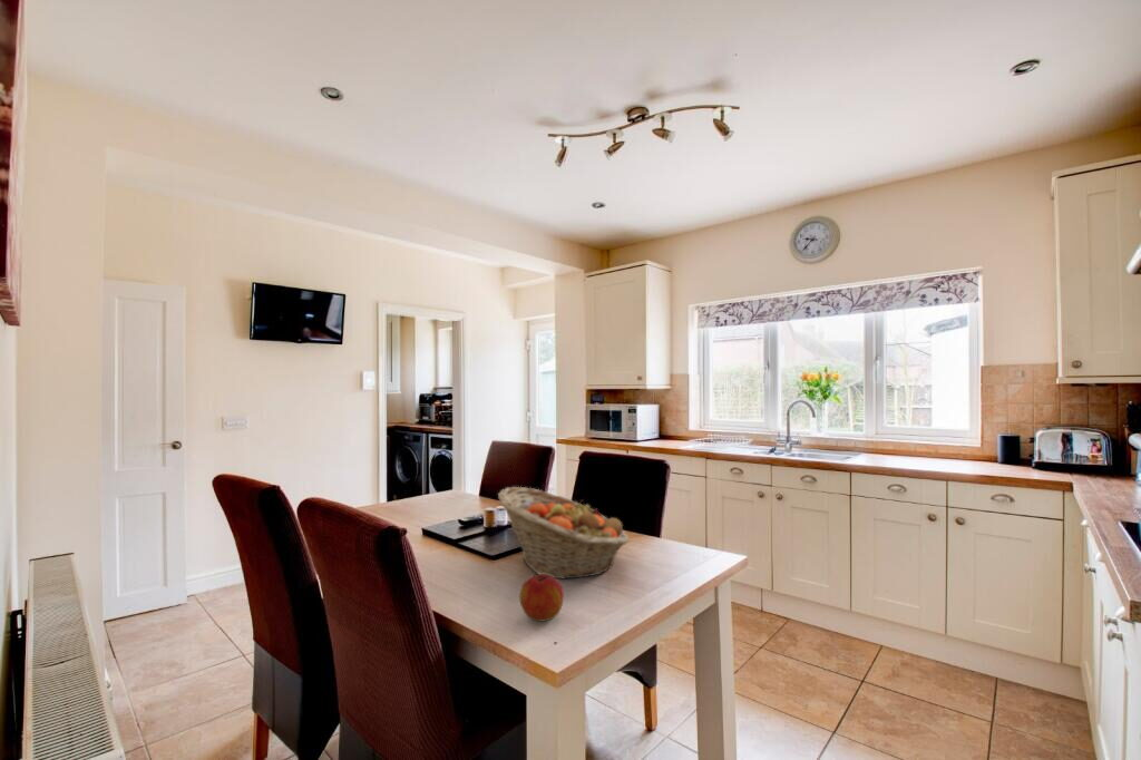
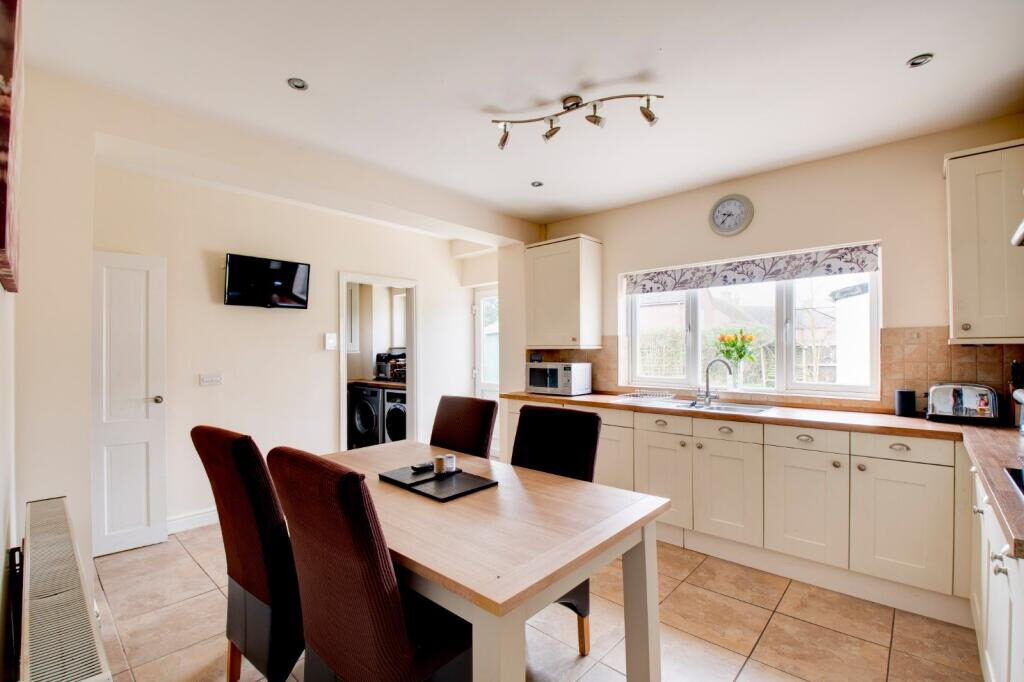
- apple (542, 596)
- fruit basket (562, 525)
